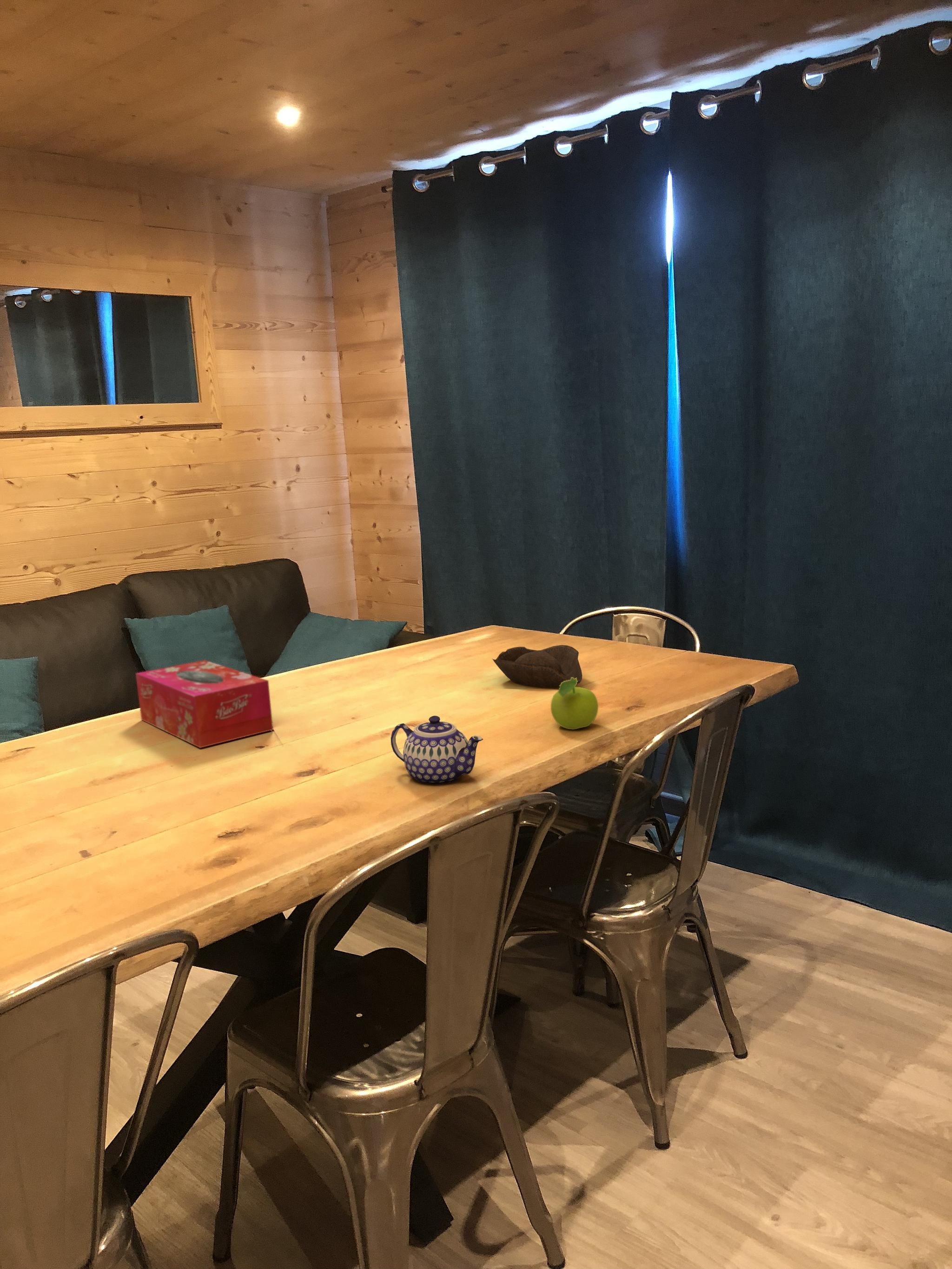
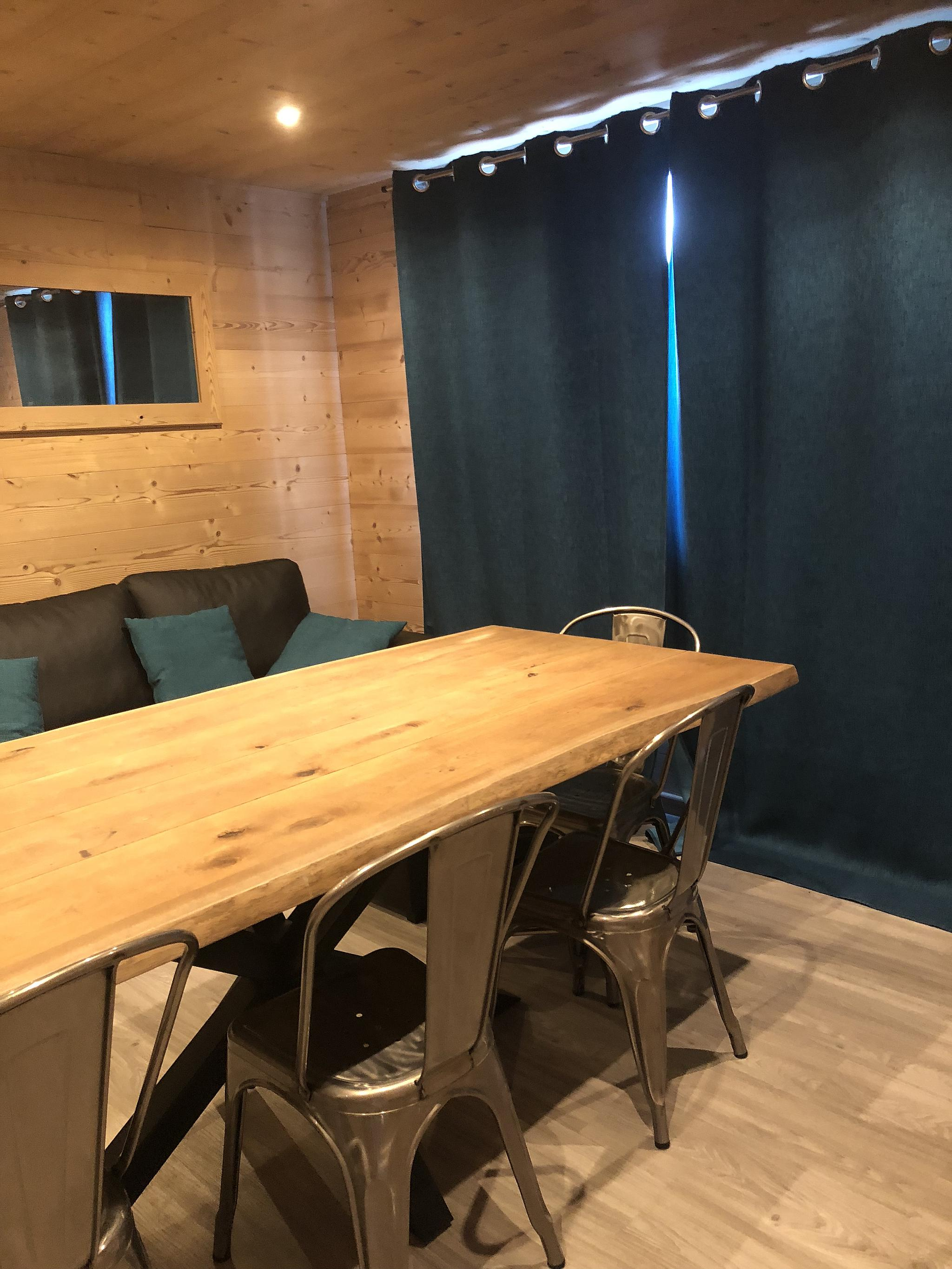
- teapot (436, 748)
- tissue box (202, 701)
- fruit (571, 704)
- bowl (545, 668)
